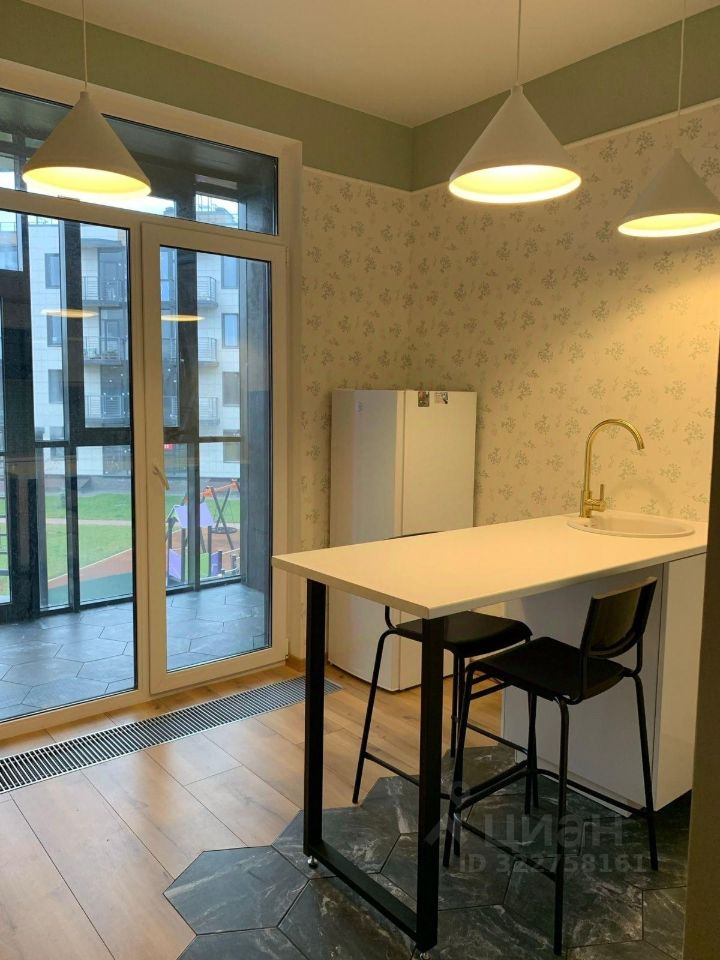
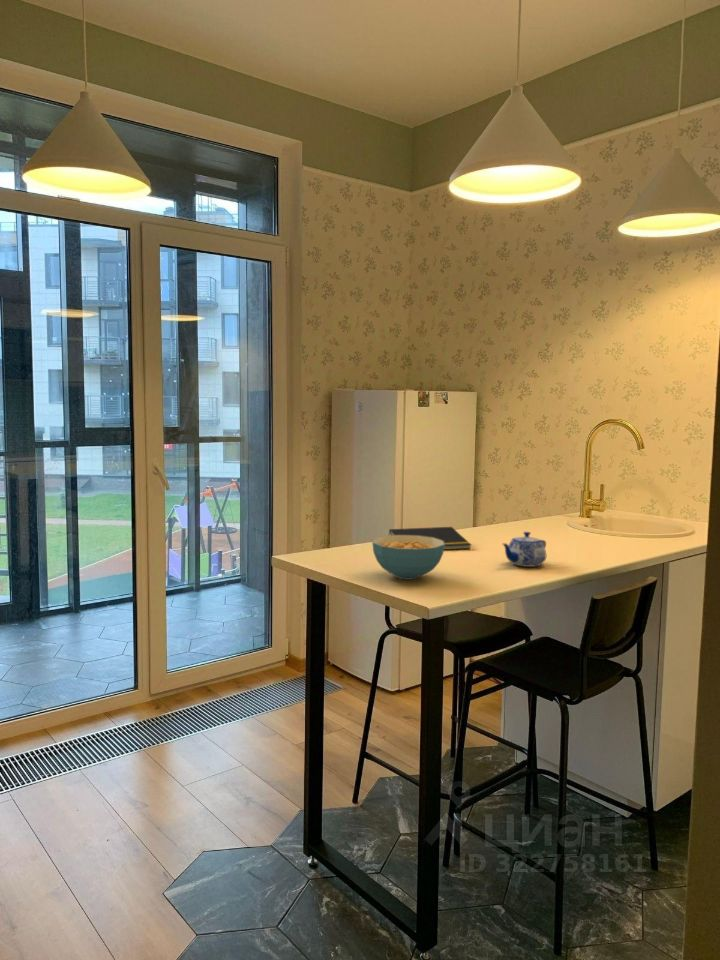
+ notepad (429, 536)
+ teapot (524, 548)
+ cereal bowl (407, 559)
